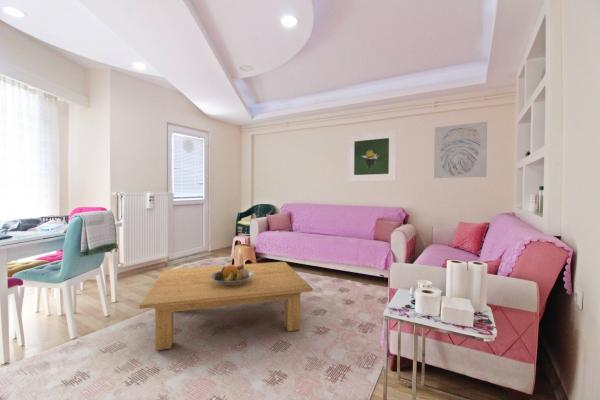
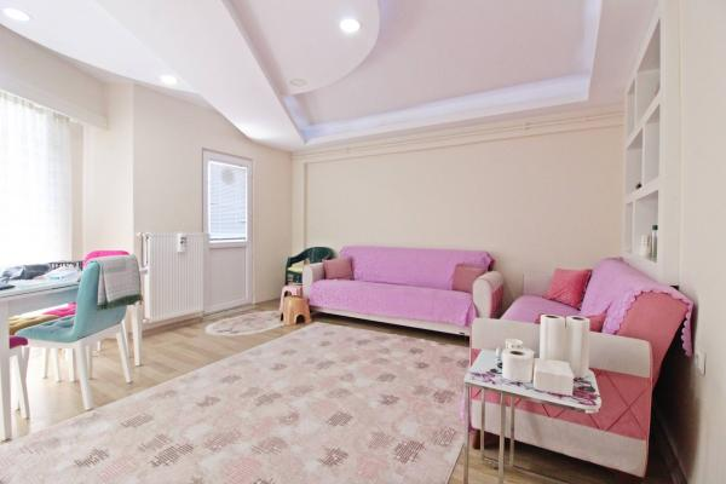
- coffee table (230, 297)
- wall art (459, 151)
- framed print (371, 157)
- fruit bowl (232, 273)
